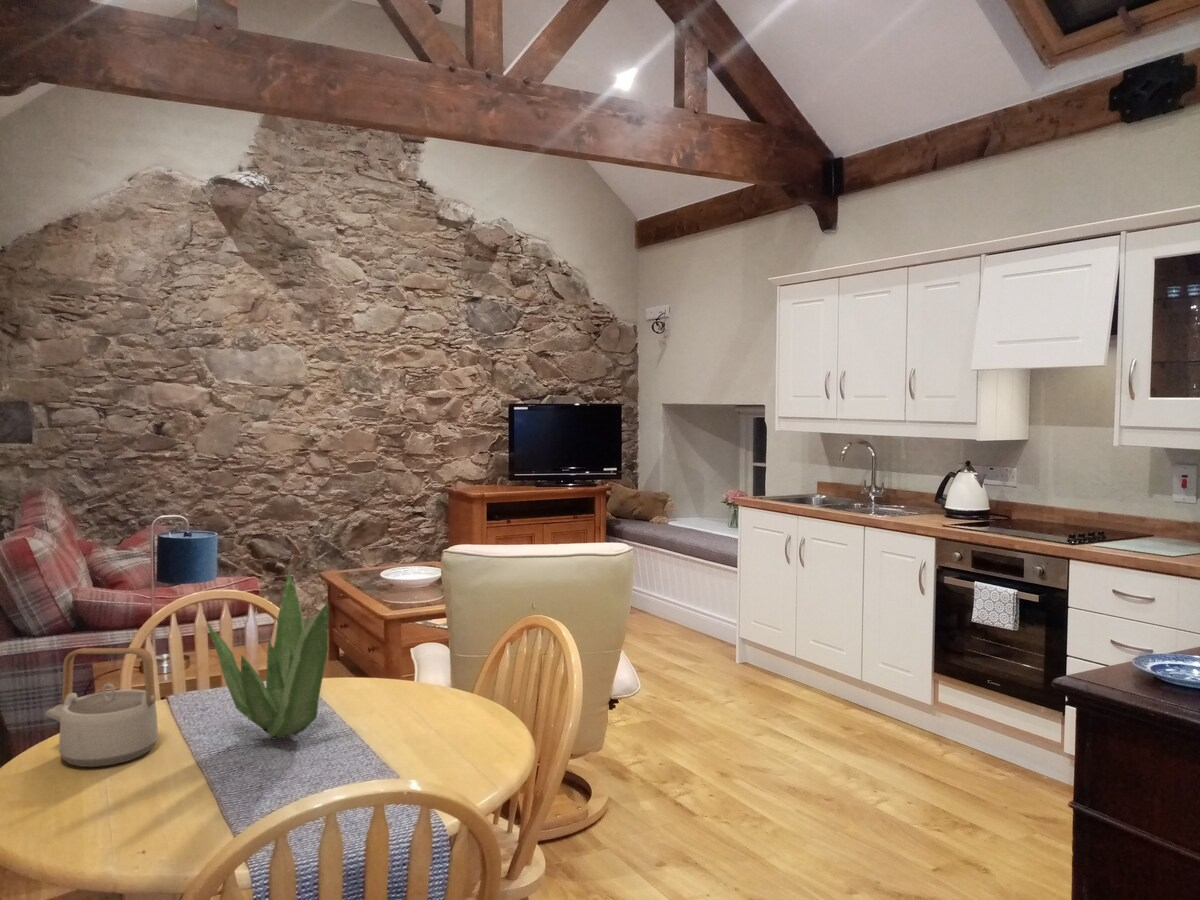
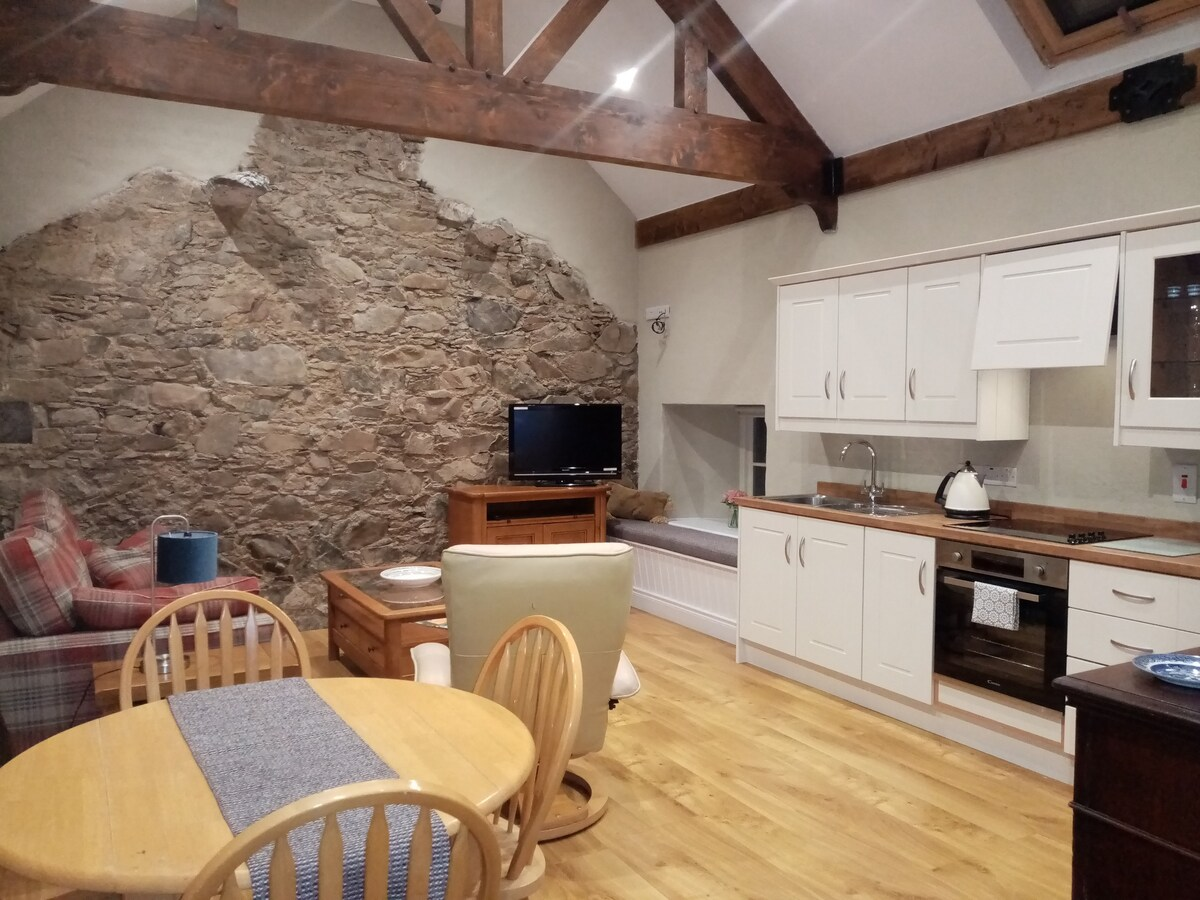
- plant (292, 662)
- teapot (100, 701)
